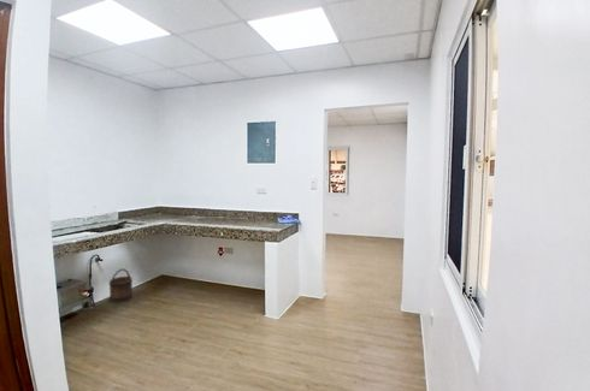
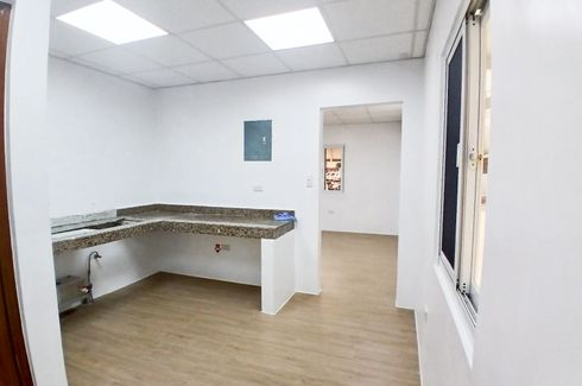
- bucket (120, 283)
